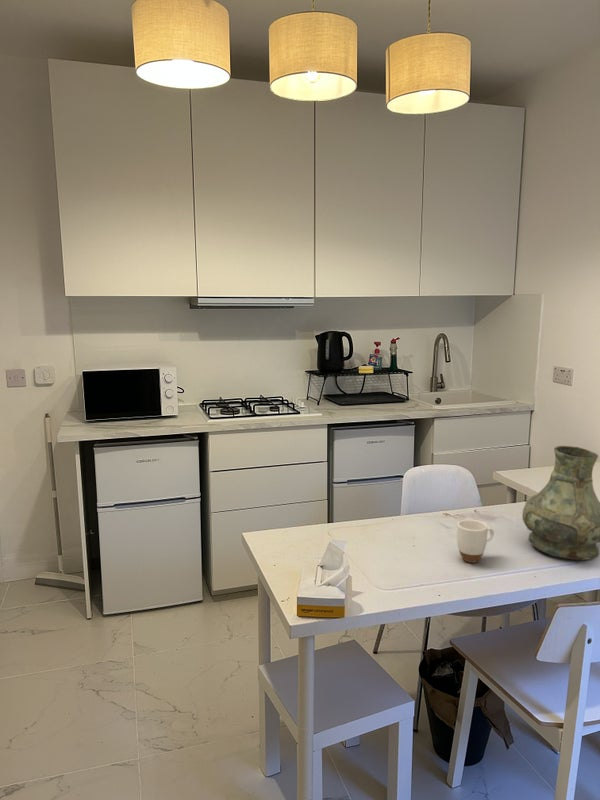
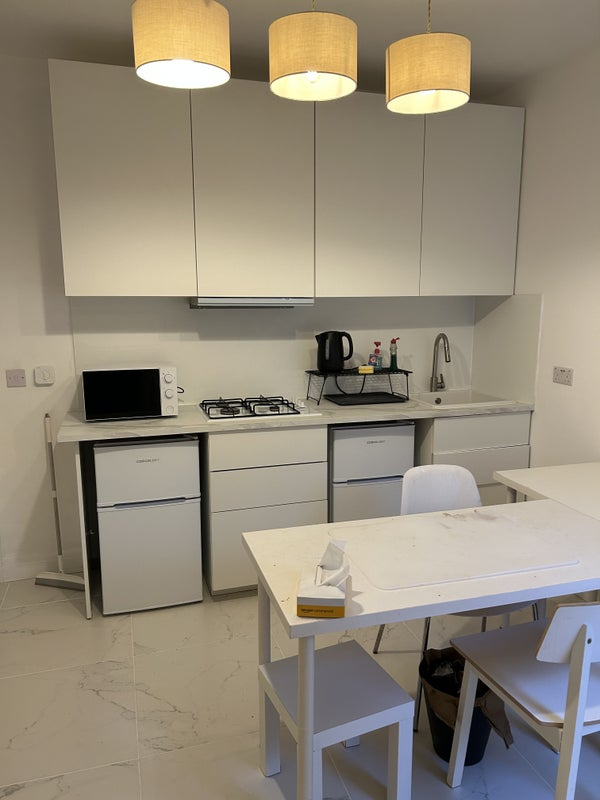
- mug (476, 540)
- vase (566, 499)
